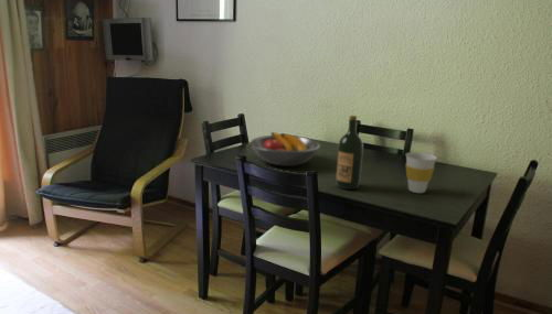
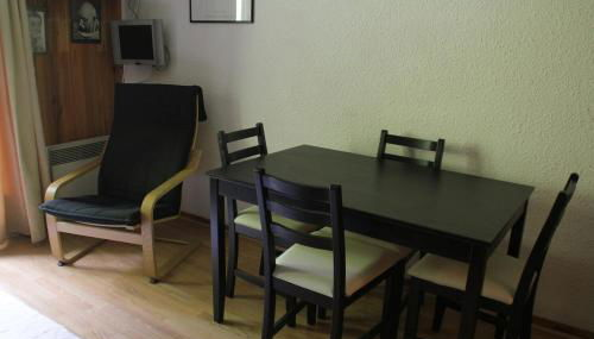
- wine bottle (350, 152)
- fruit bowl (284, 149)
- cup (418, 173)
